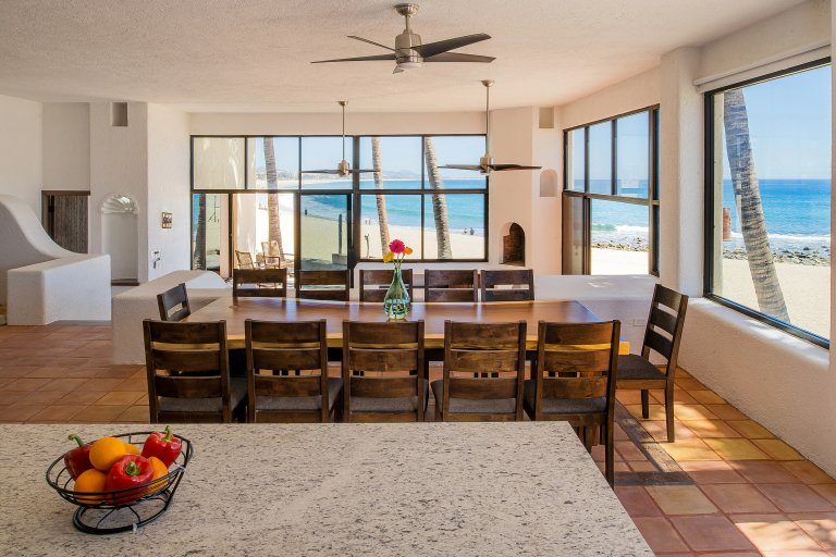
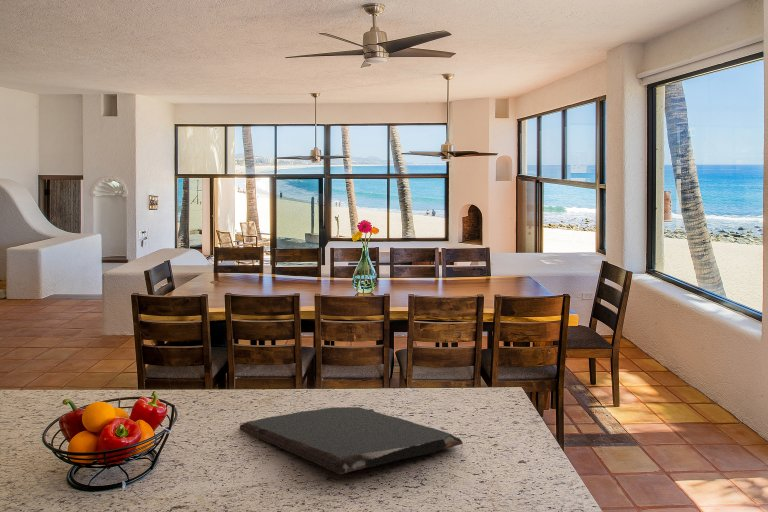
+ cutting board (347, 431)
